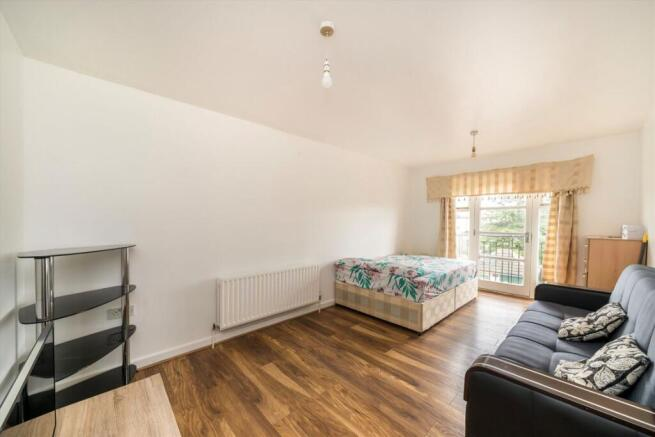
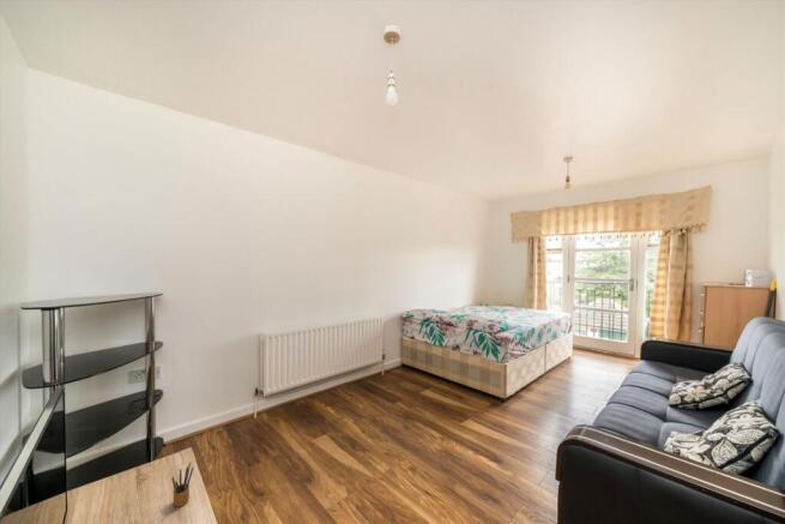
+ pencil box (181, 486)
